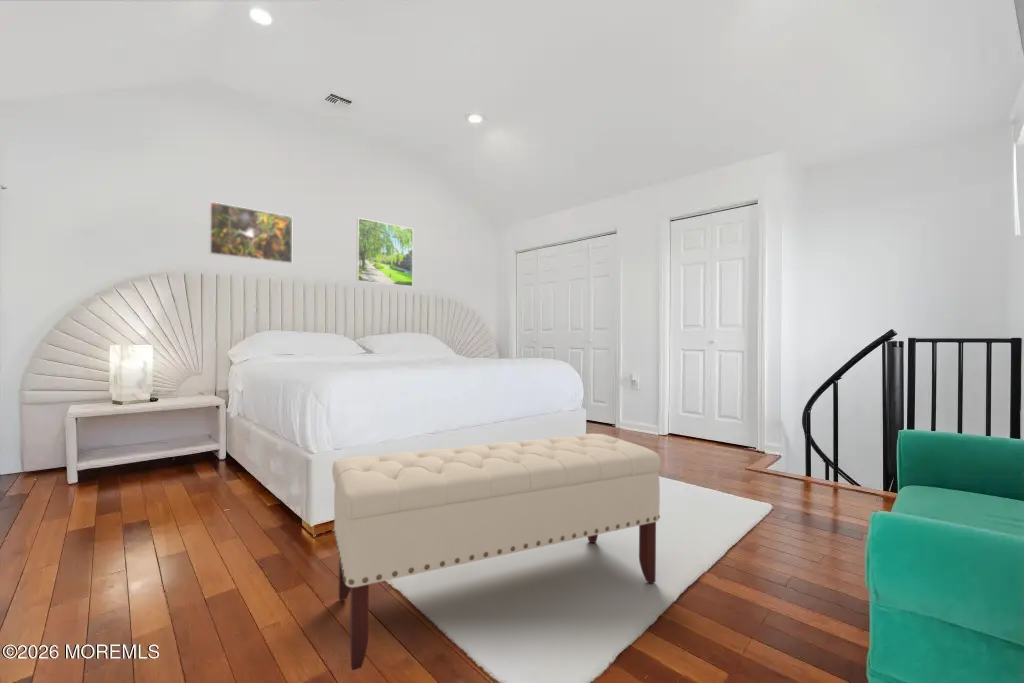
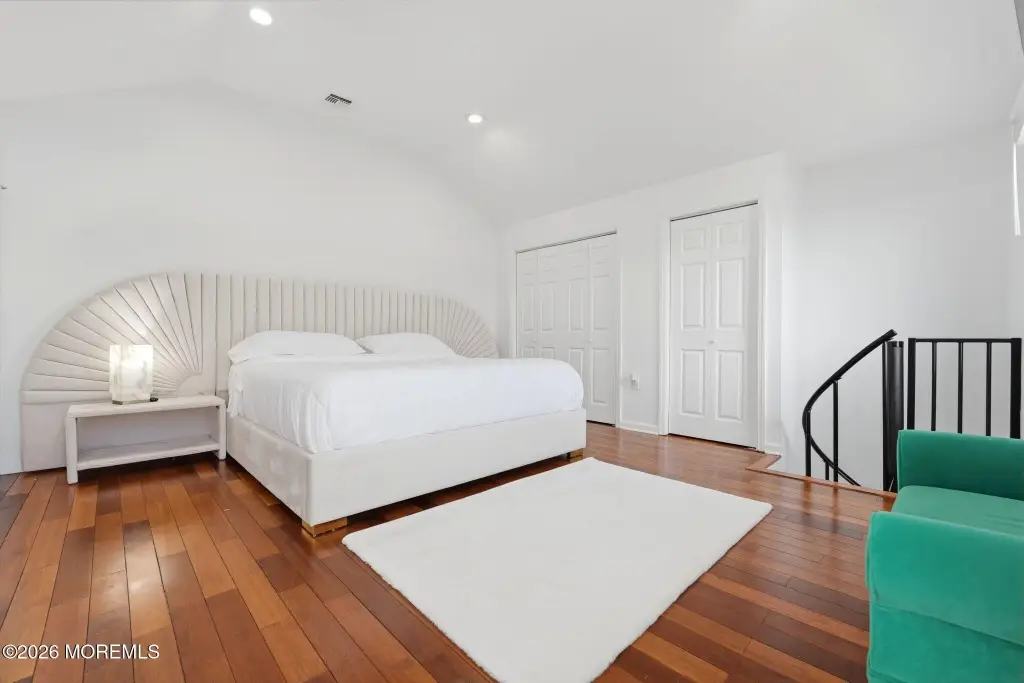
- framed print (386, 253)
- bench (503, 521)
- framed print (253, 234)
